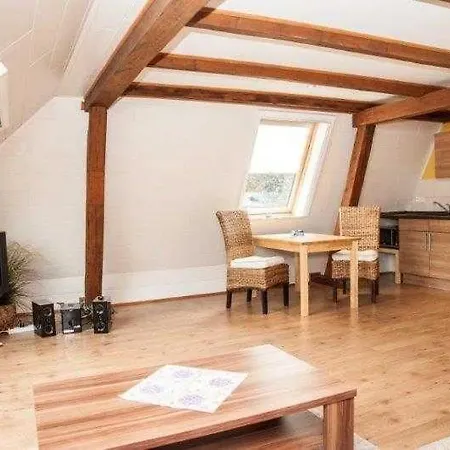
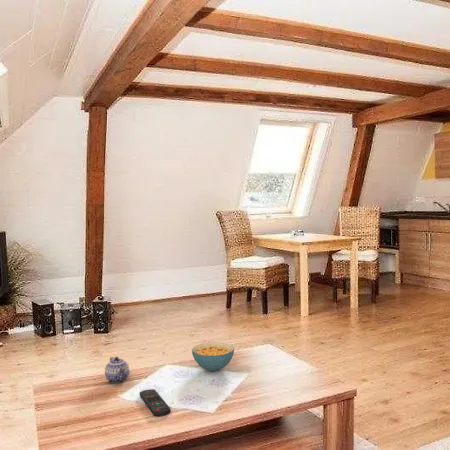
+ cereal bowl (213, 358)
+ remote control (154, 401)
+ teapot (117, 368)
